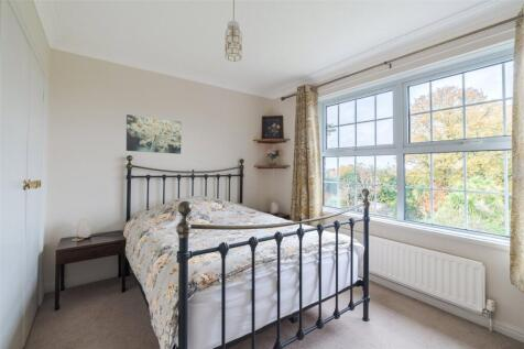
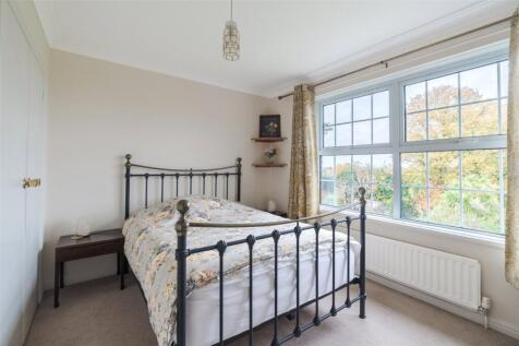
- wall art (155, 135)
